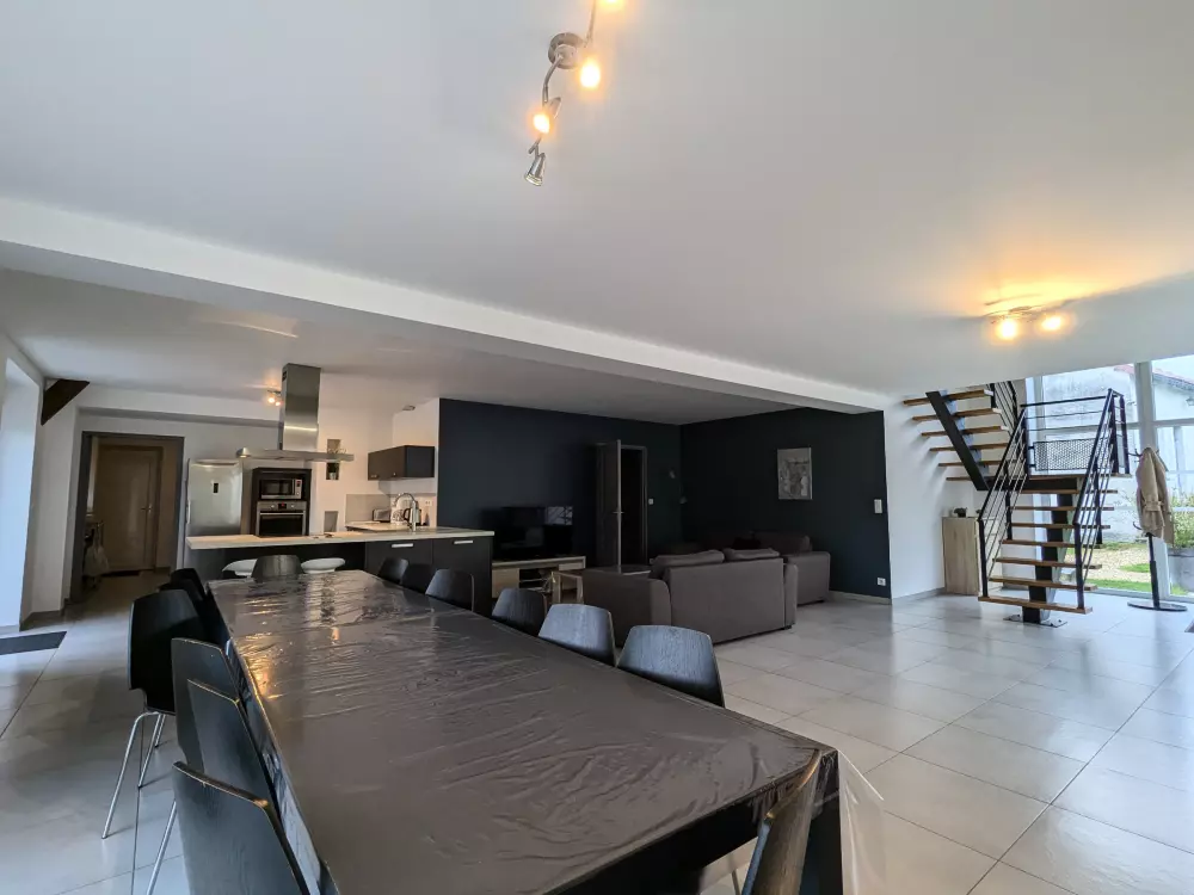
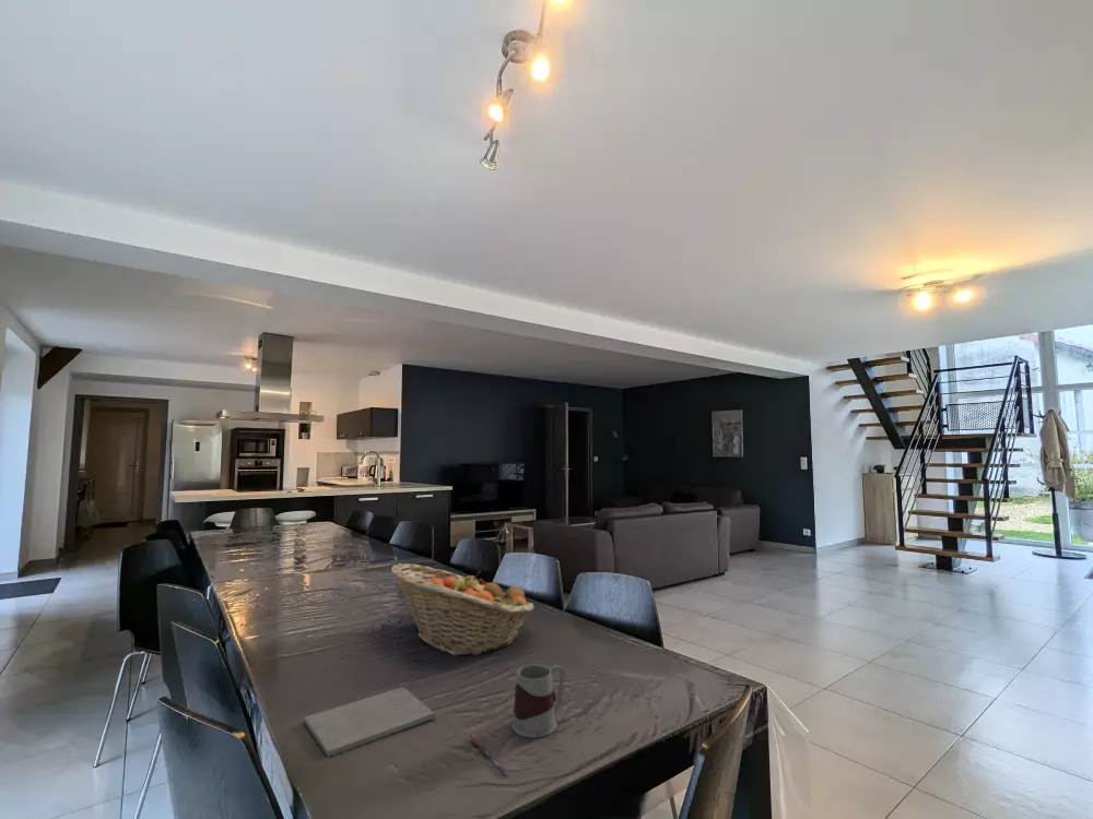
+ notepad (369, 717)
+ mug (540, 696)
+ pen (487, 753)
+ fruit basket (460, 600)
